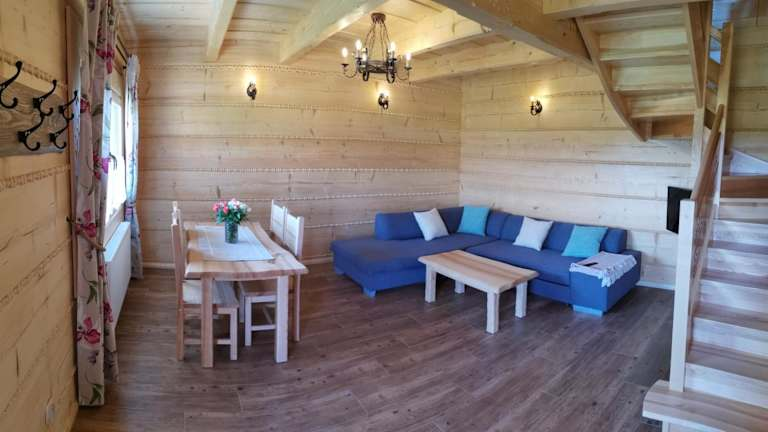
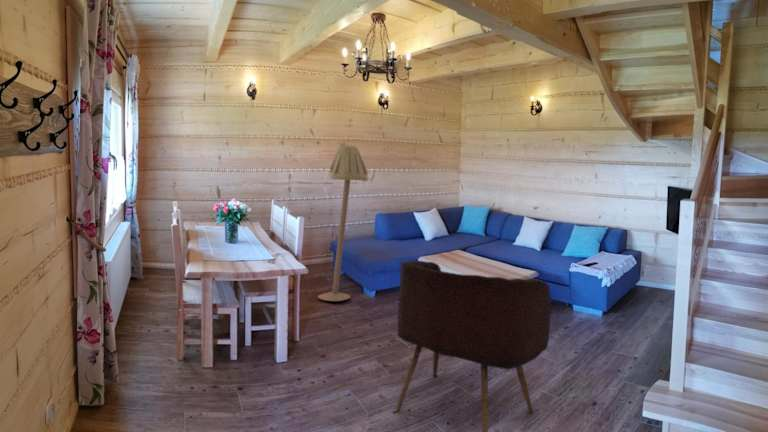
+ armchair (469, 333)
+ floor lamp (344, 221)
